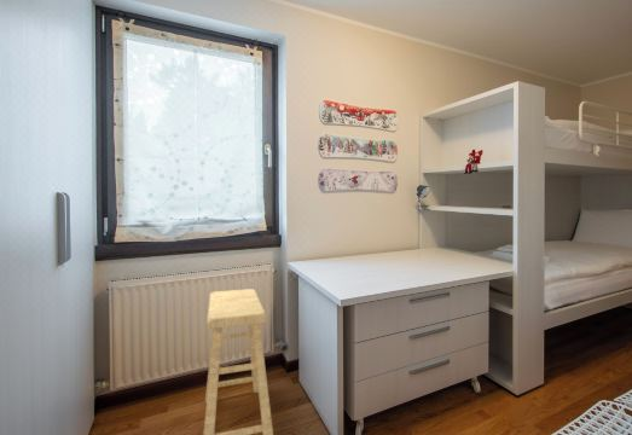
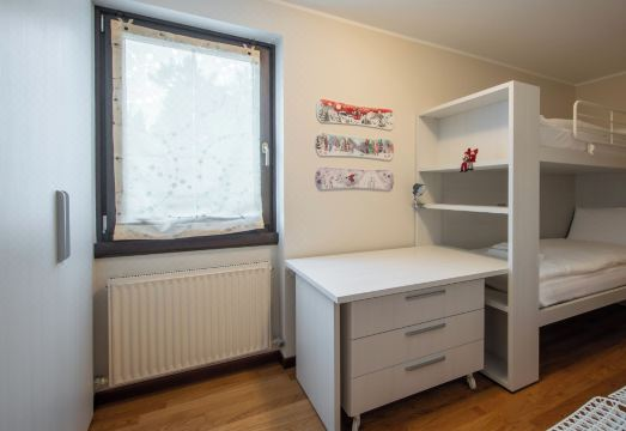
- stool (236, 365)
